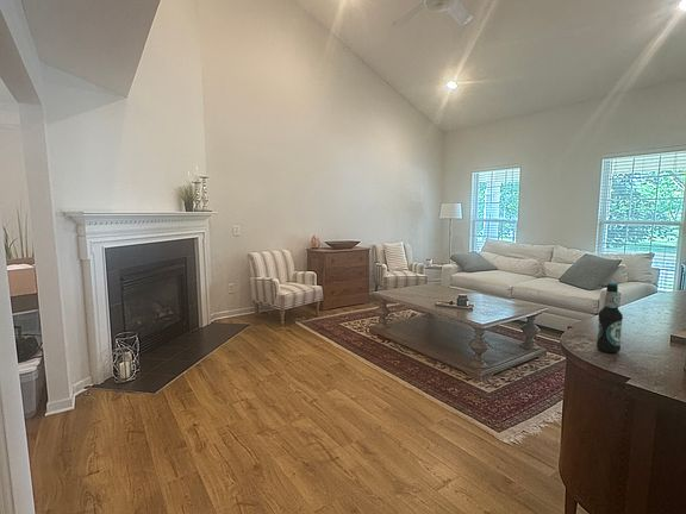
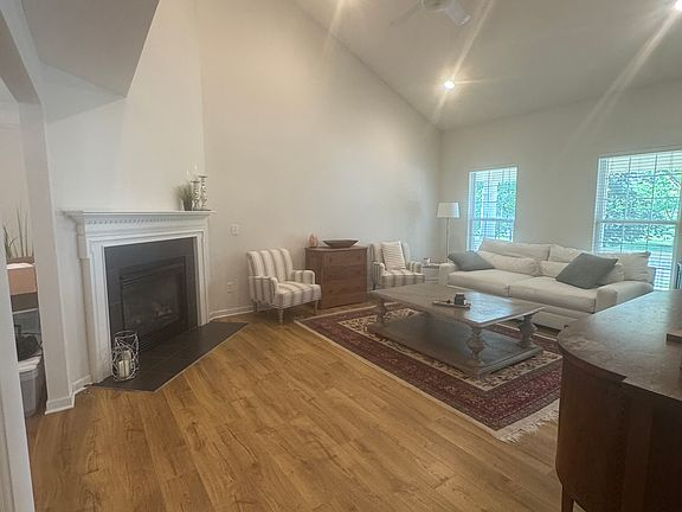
- bottle (610, 316)
